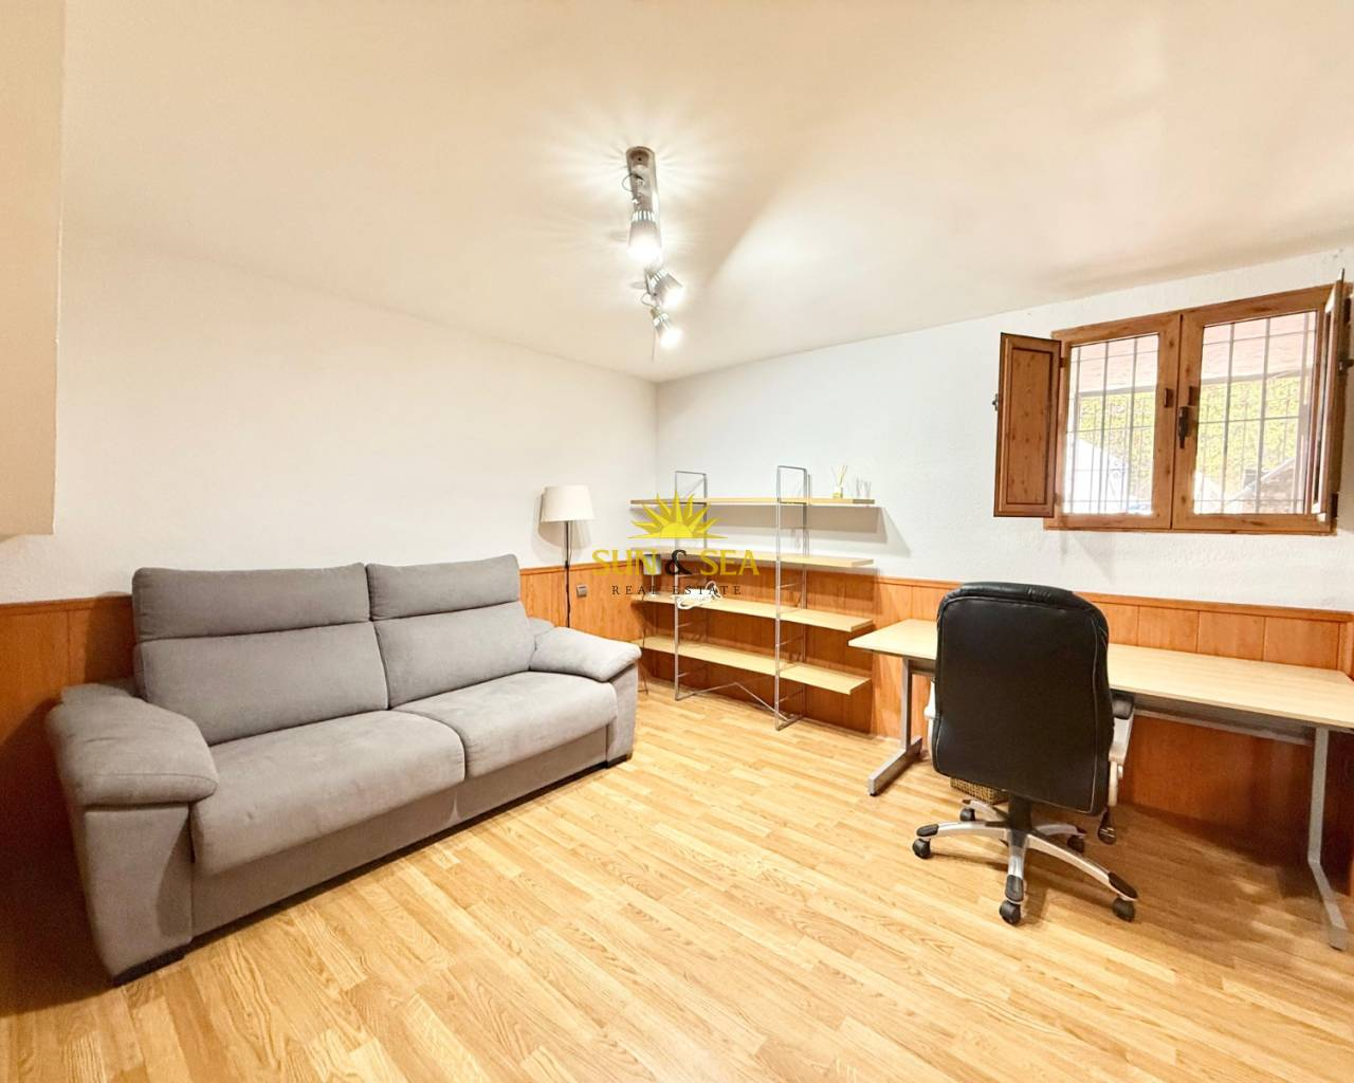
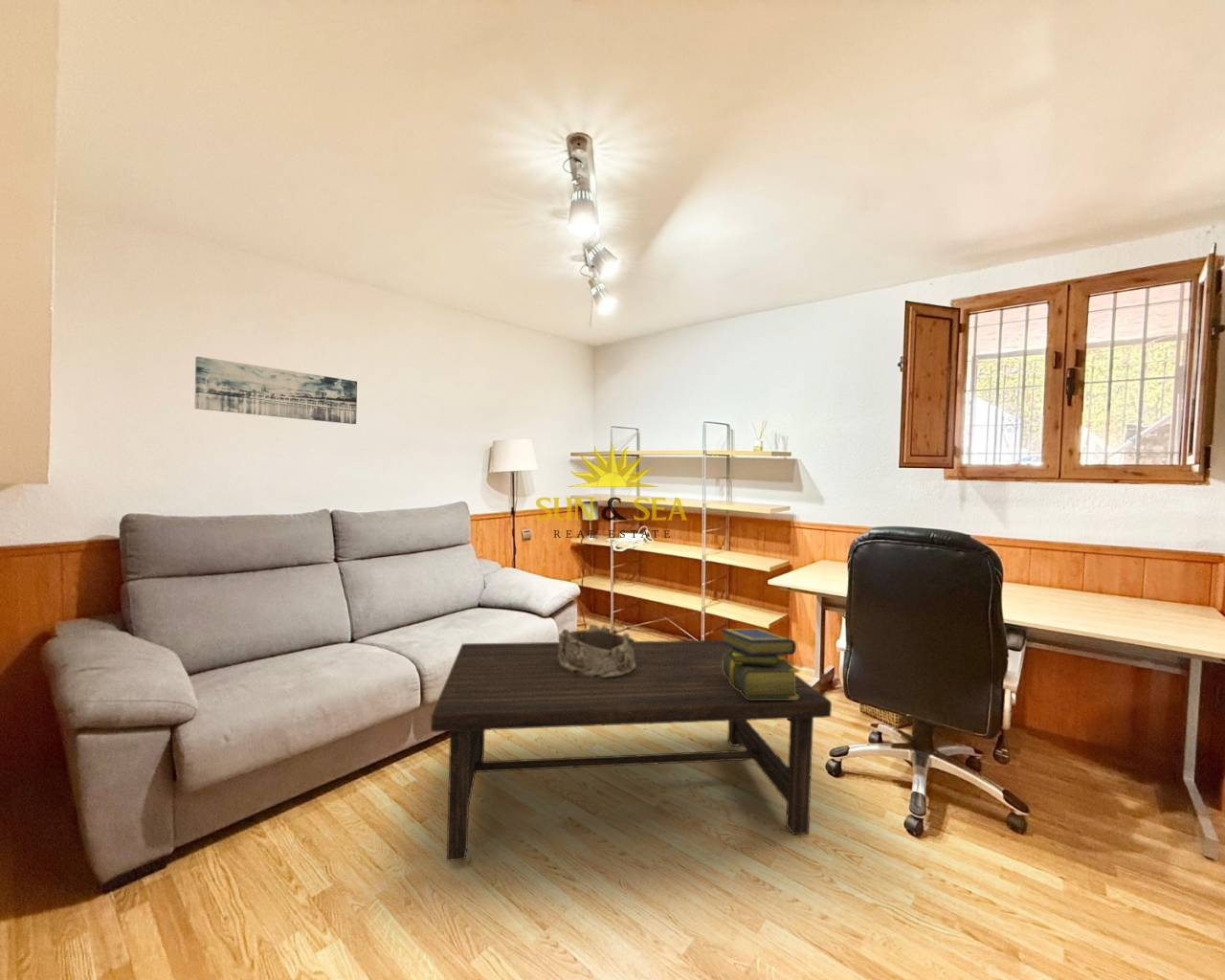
+ coffee table (620, 724)
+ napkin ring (596, 648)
+ wall art (283, 393)
+ stack of books (755, 658)
